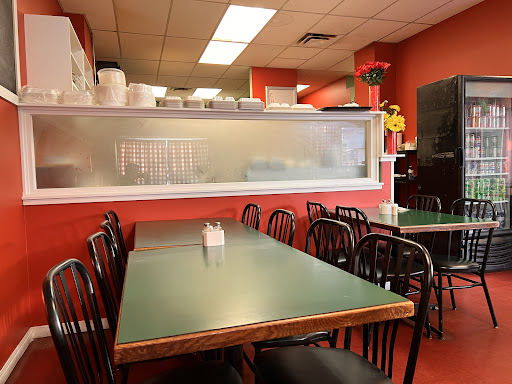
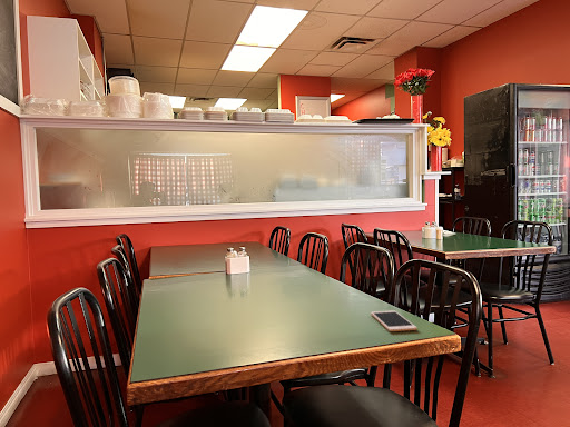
+ cell phone (392, 320)
